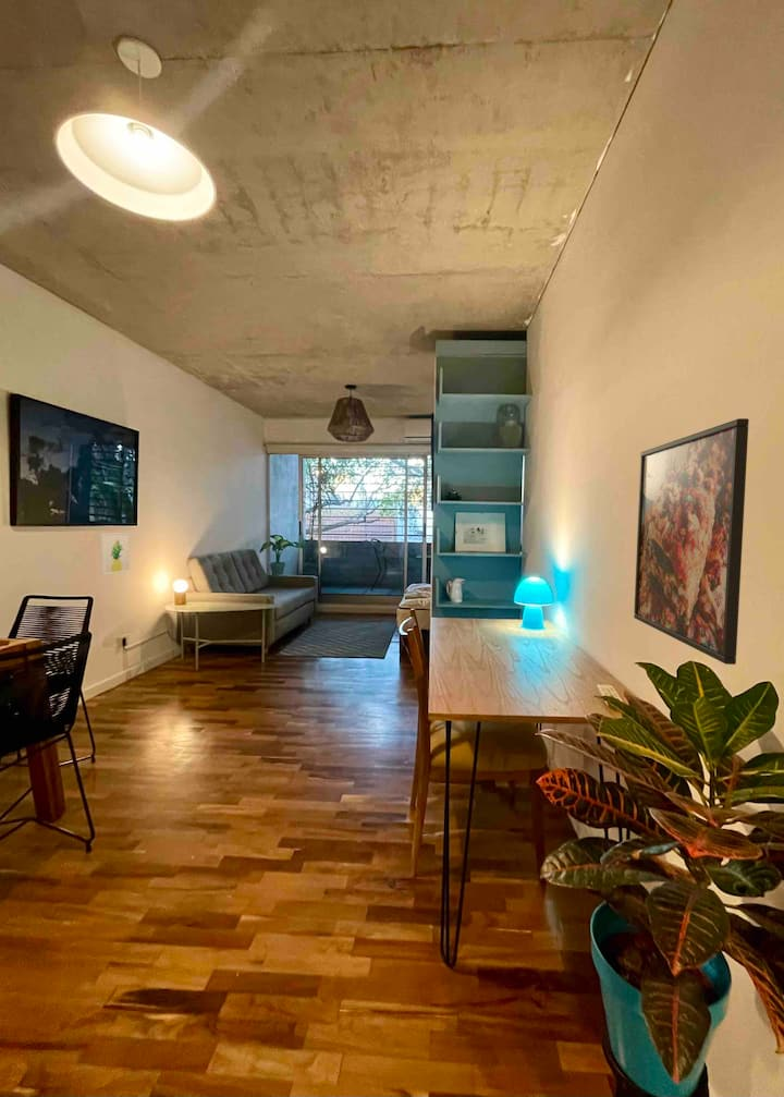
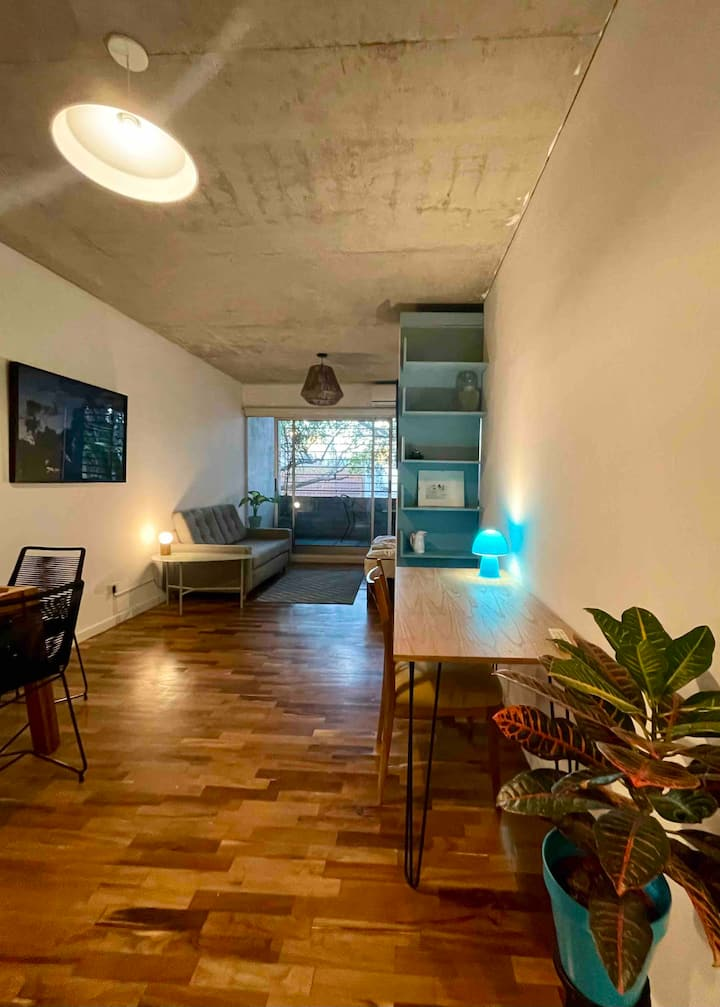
- wall art (115, 552)
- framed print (679, 538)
